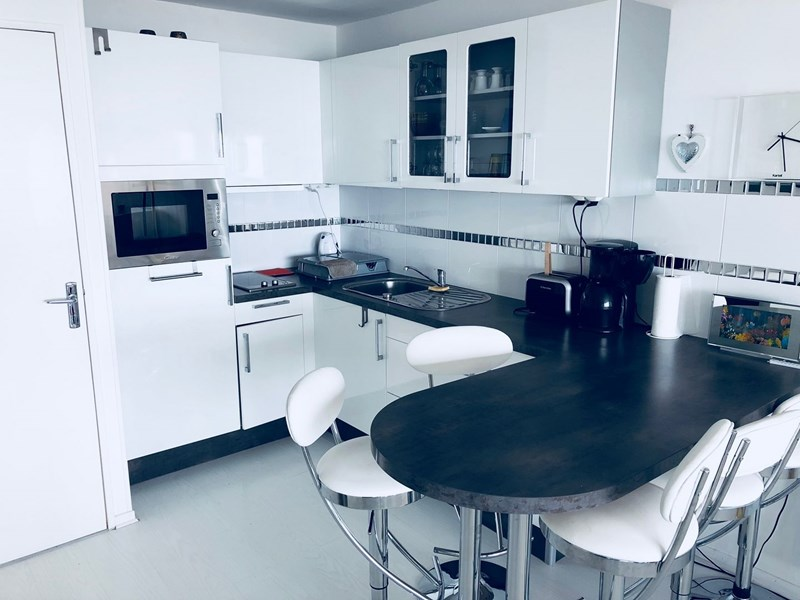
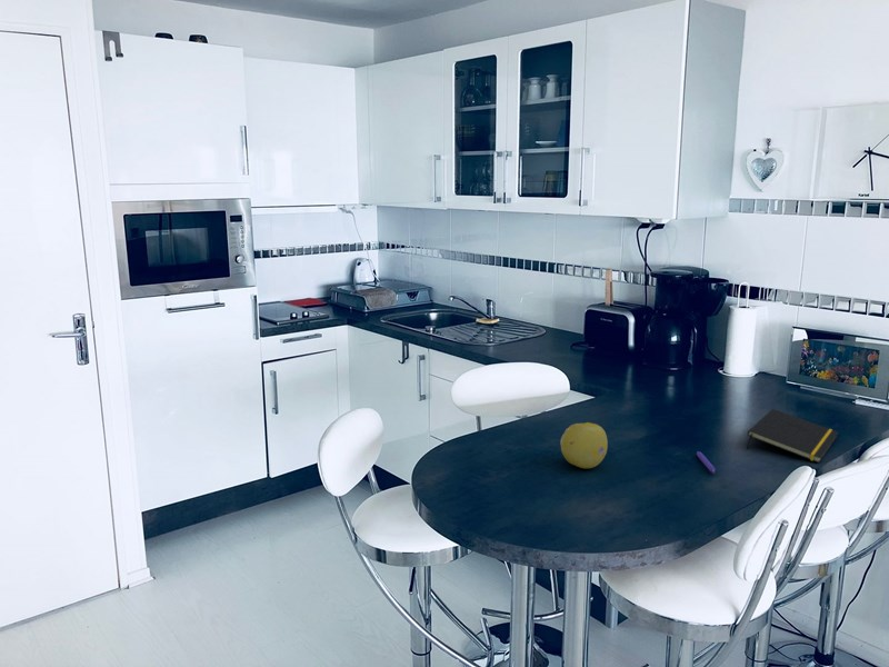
+ notepad (793, 434)
+ fruit (583, 444)
+ pen (705, 460)
